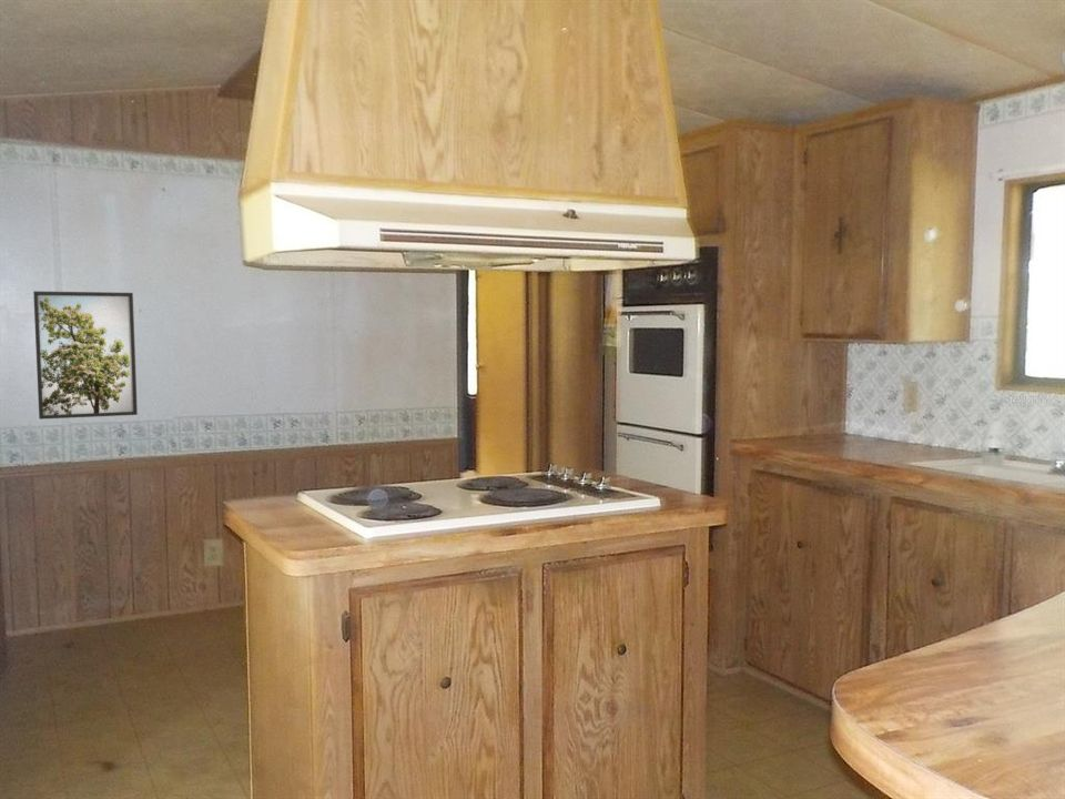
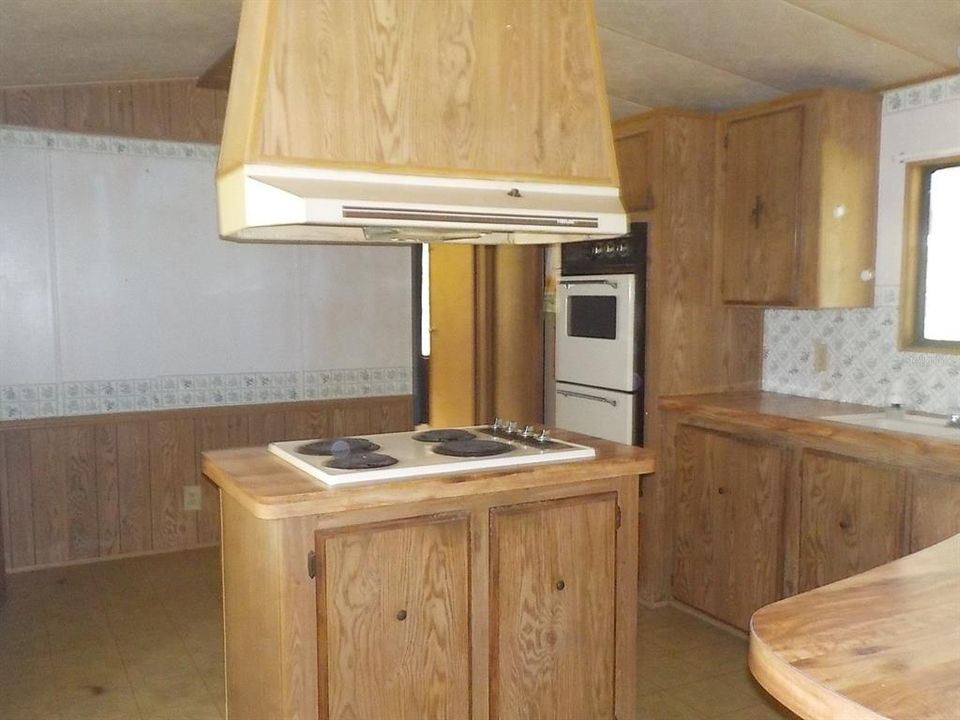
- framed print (87, 354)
